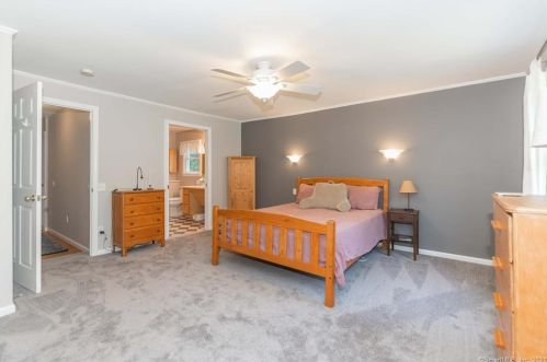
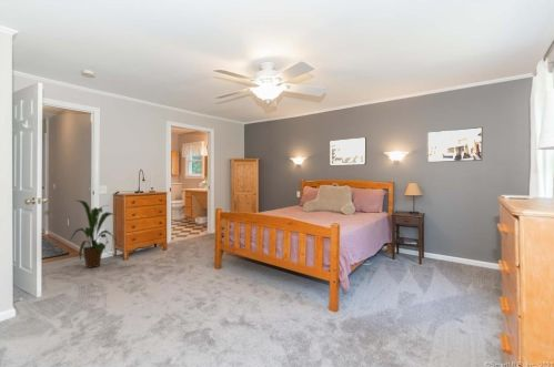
+ house plant (98, 231)
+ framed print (453, 145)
+ wall art (346, 152)
